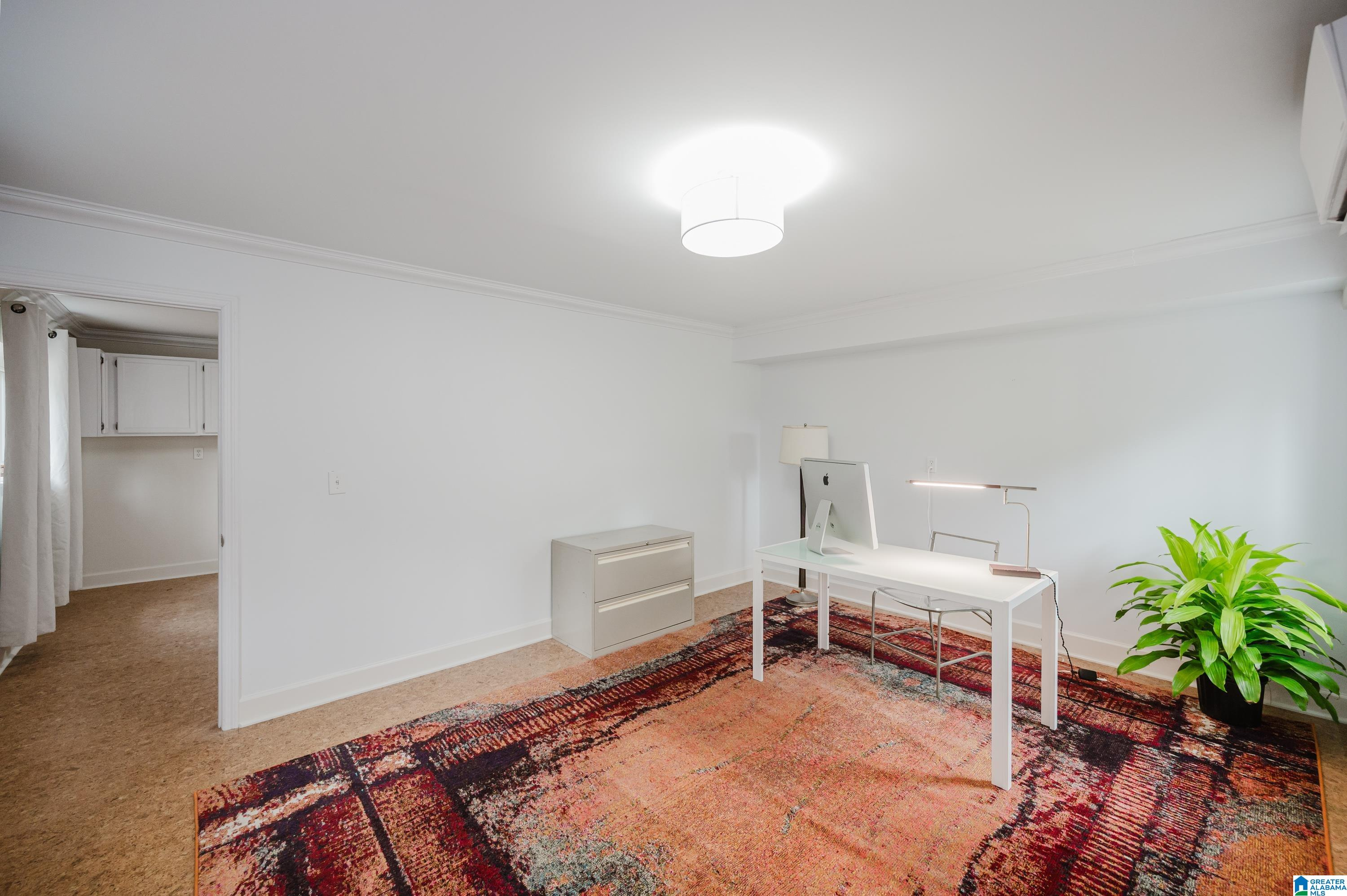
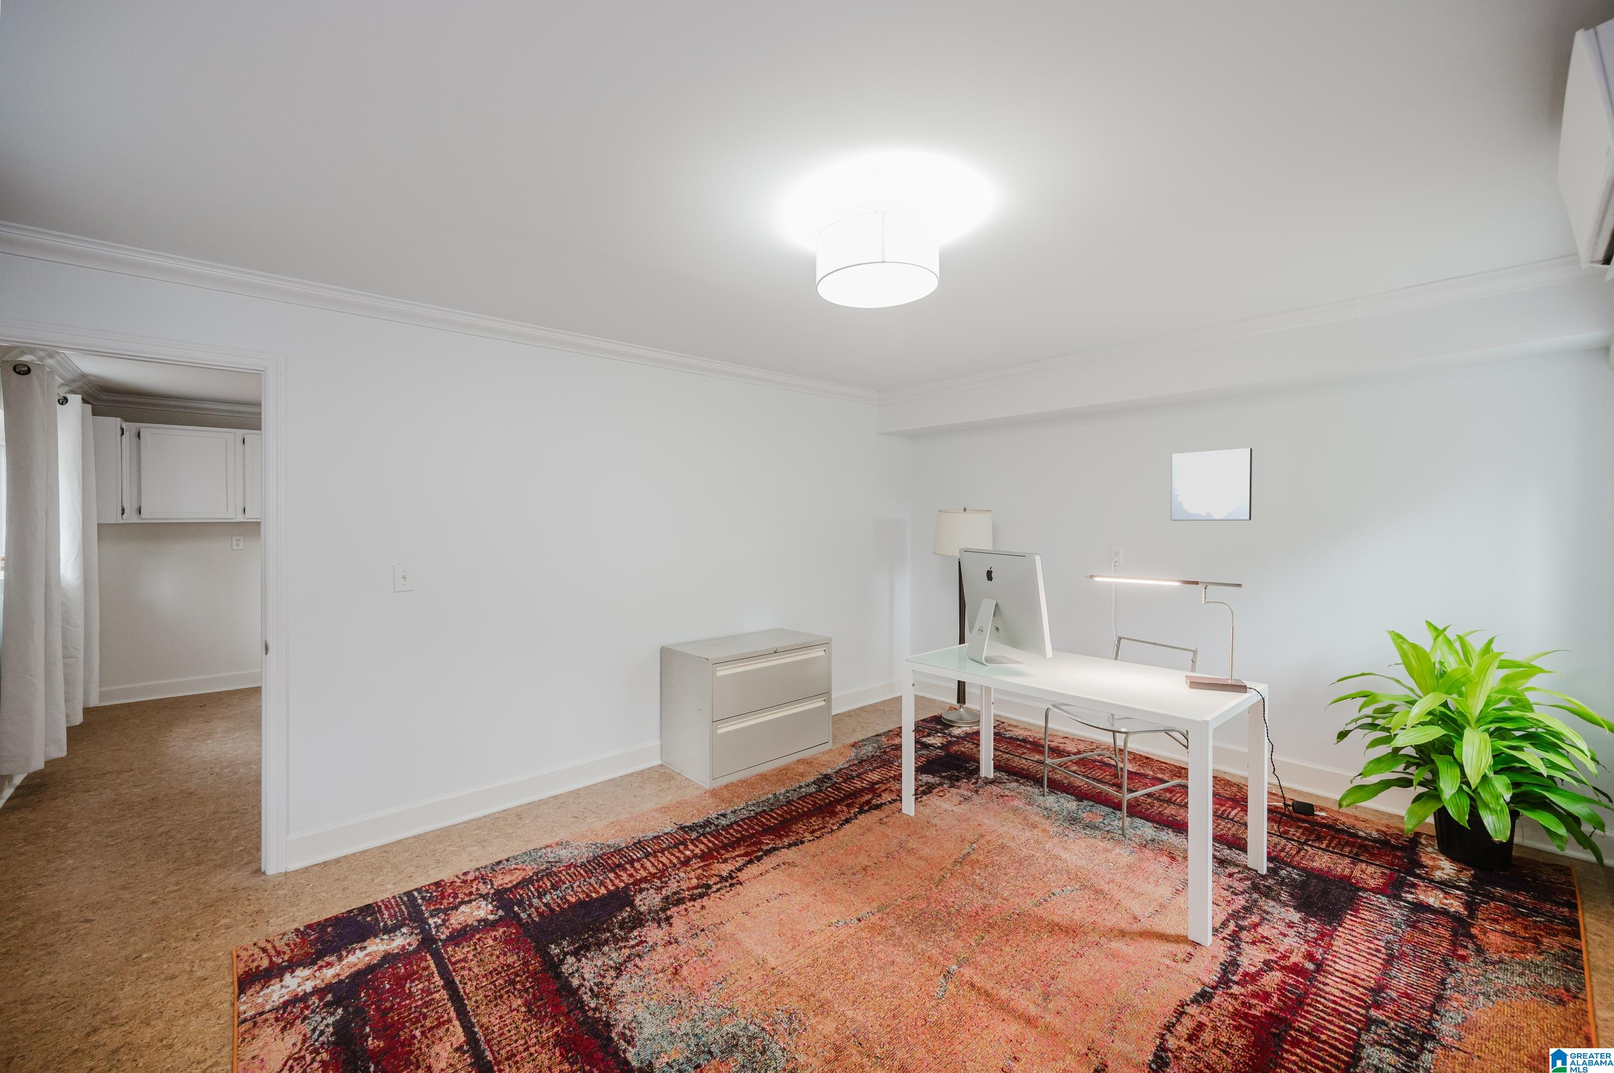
+ wall art (1210, 485)
